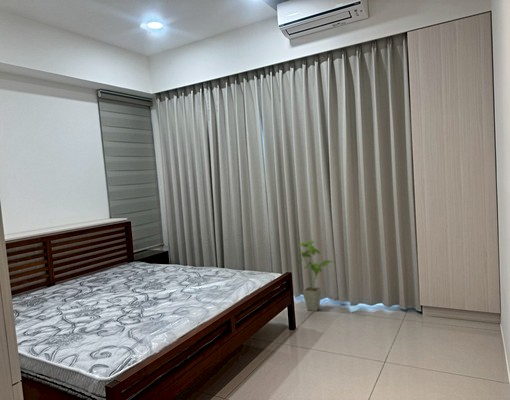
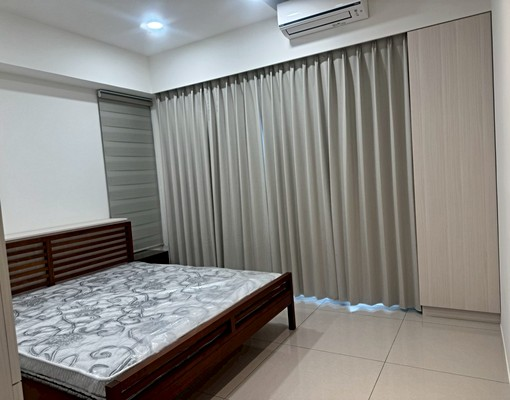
- house plant (315, 275)
